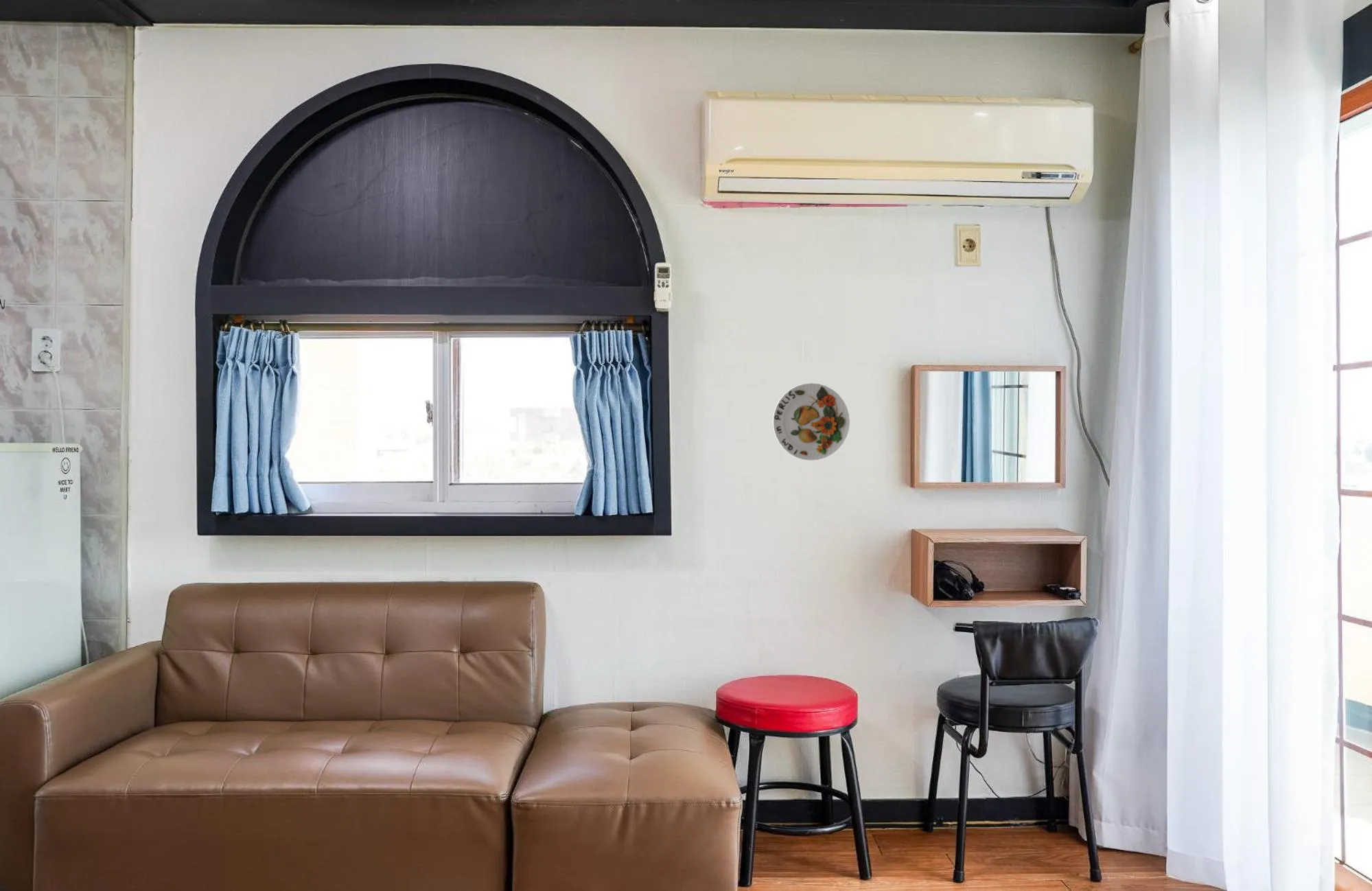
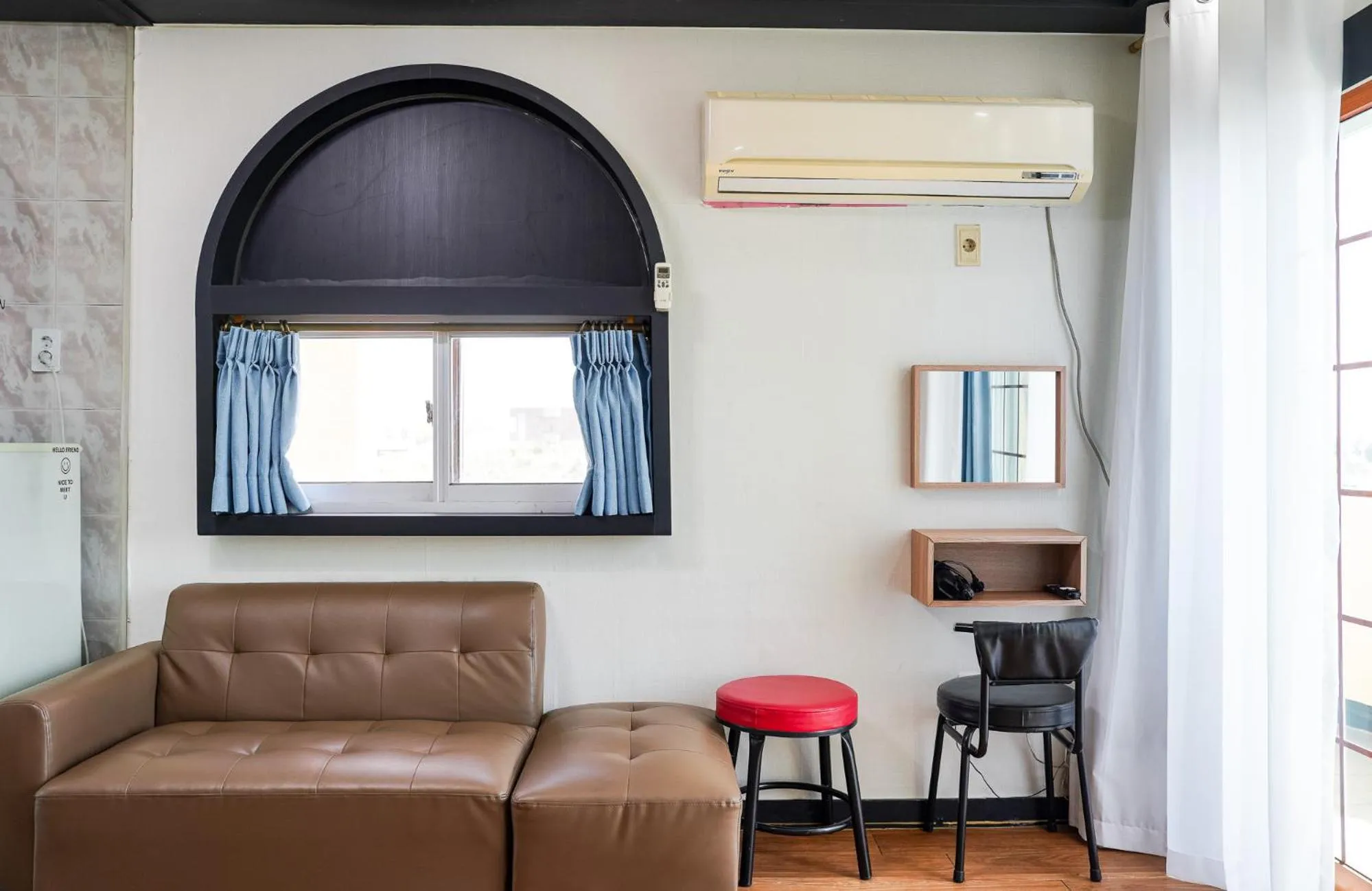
- decorative plate (811, 421)
